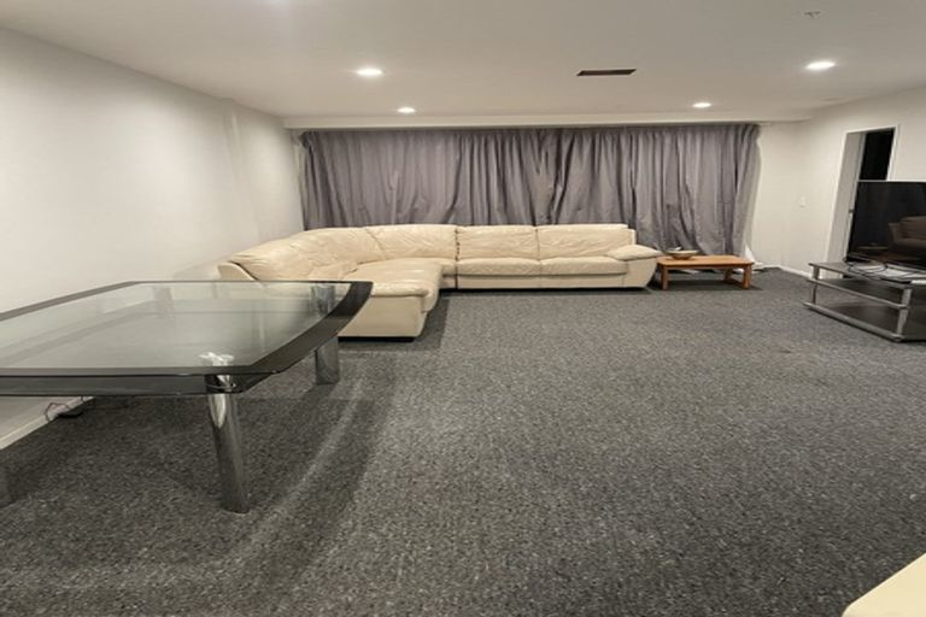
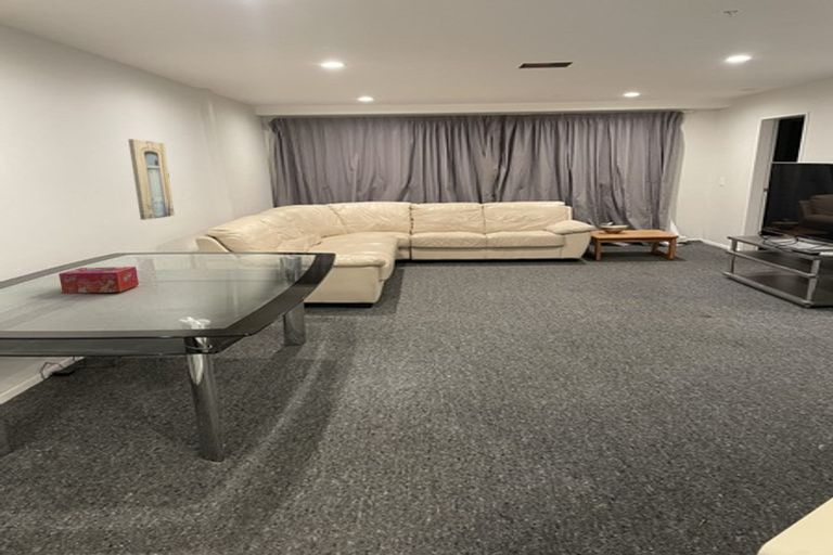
+ tissue box (100, 279)
+ wall art (153, 180)
